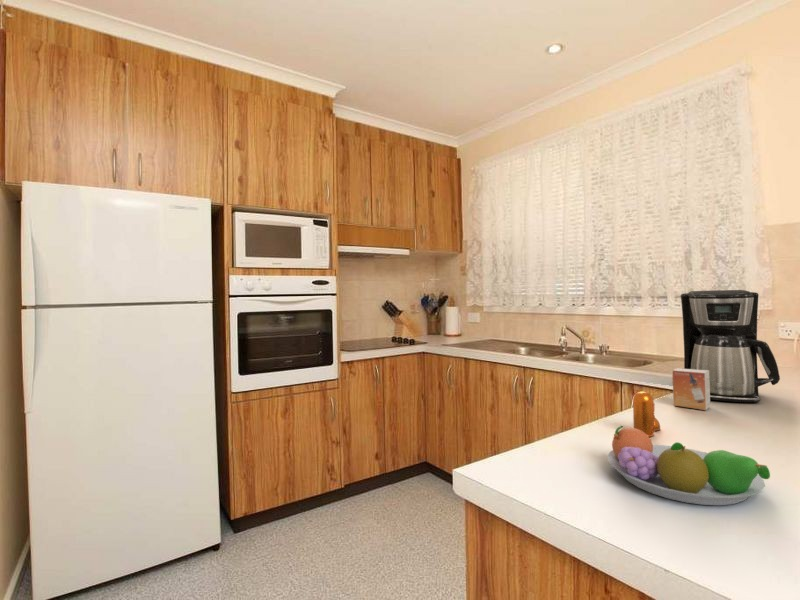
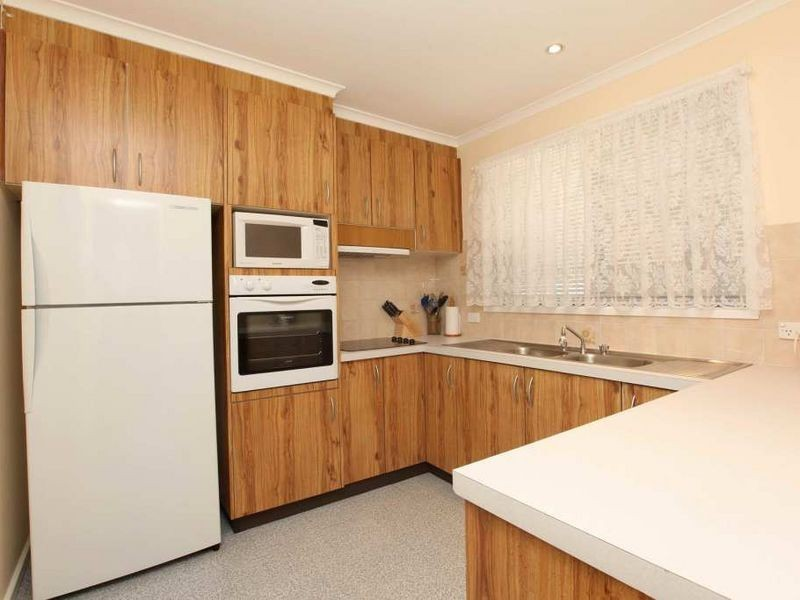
- pepper shaker (647, 410)
- coffee maker (727, 341)
- small box (691, 388)
- fruit bowl (682, 456)
